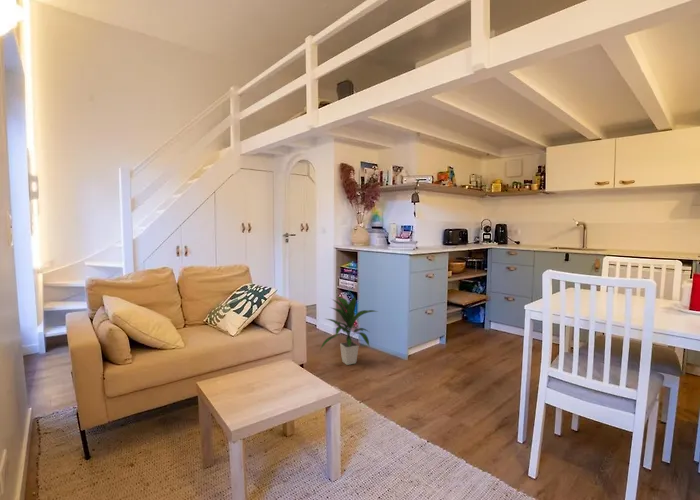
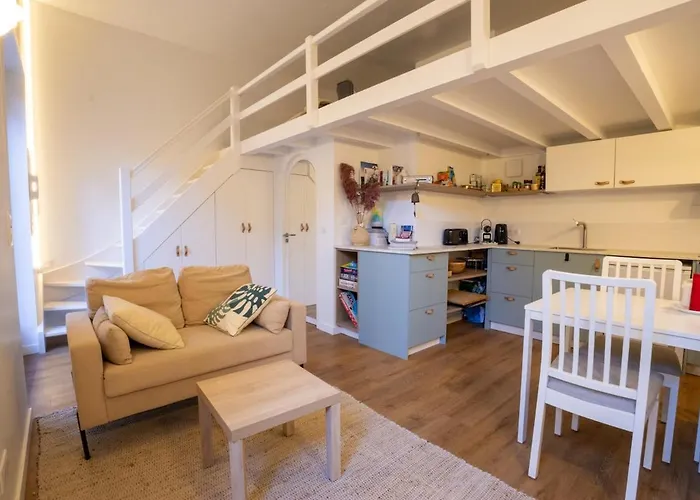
- indoor plant (346, 328)
